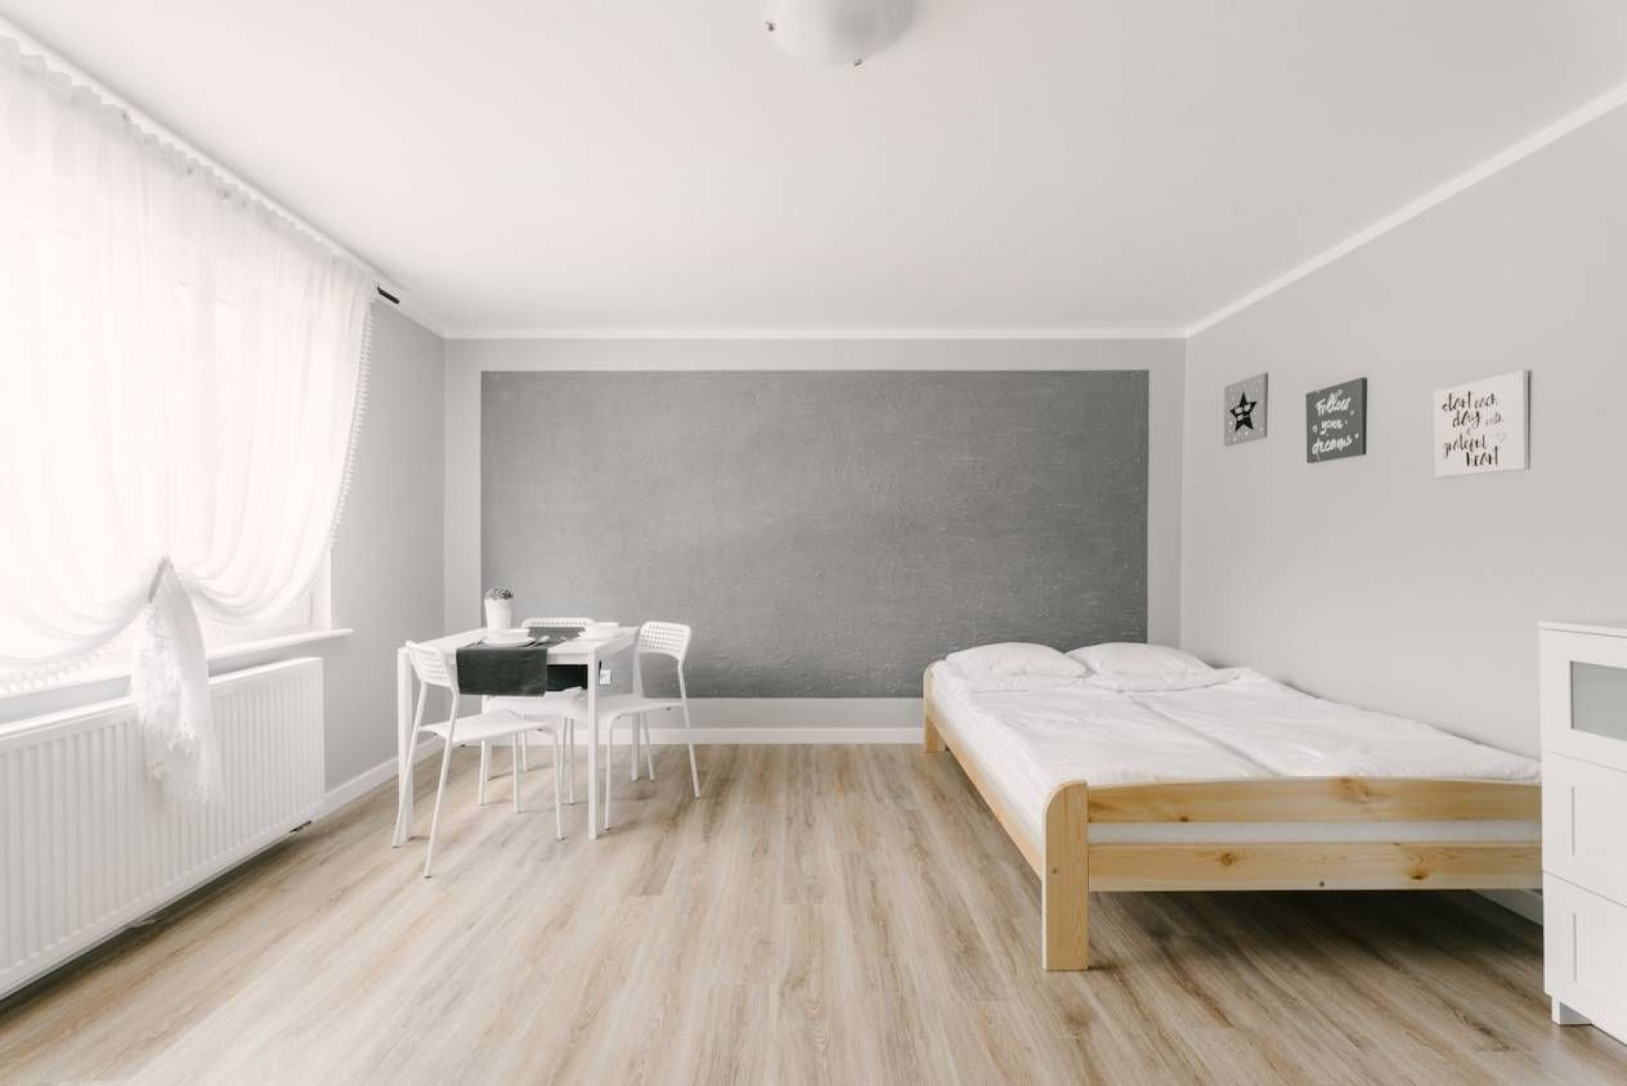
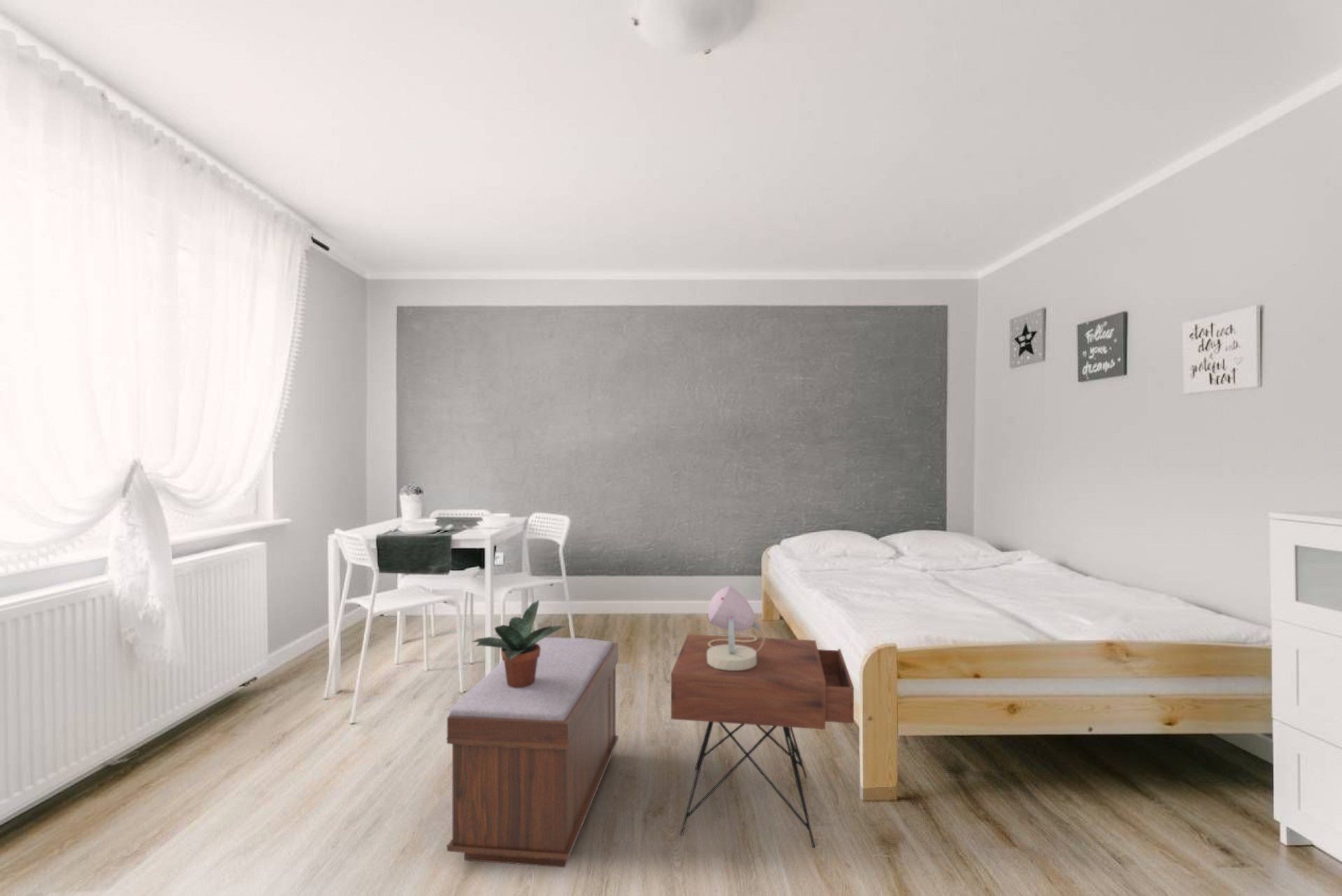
+ bench (544, 734)
+ nightstand (762, 730)
+ table lamp (735, 614)
+ potted plant (519, 643)
